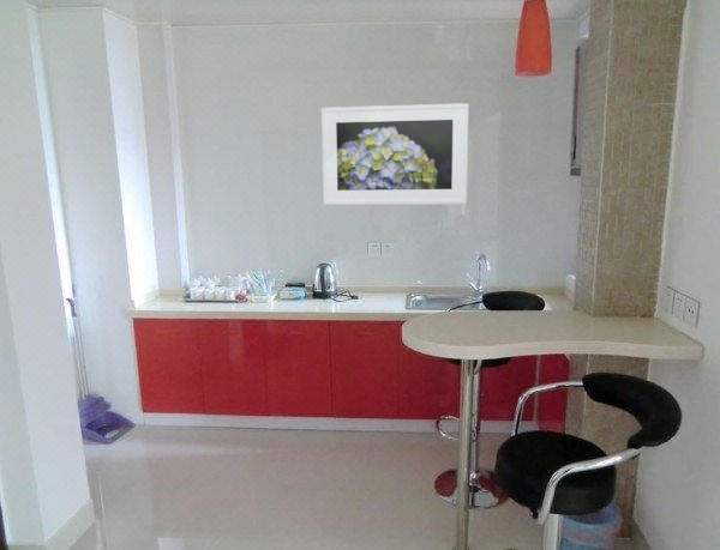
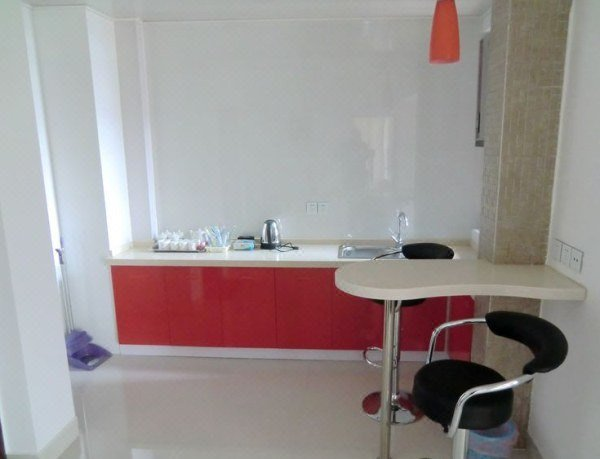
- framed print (394, 156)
